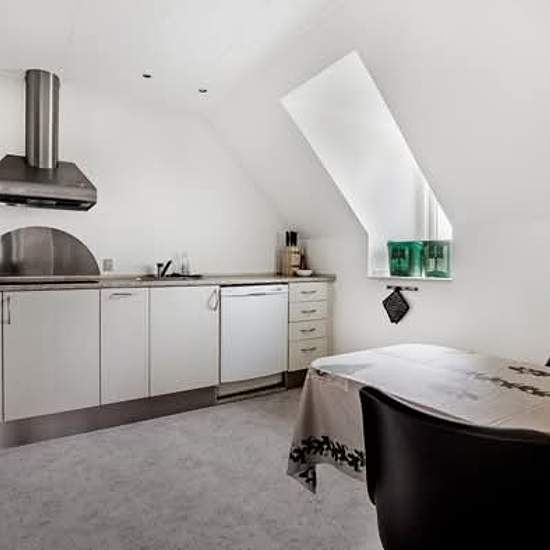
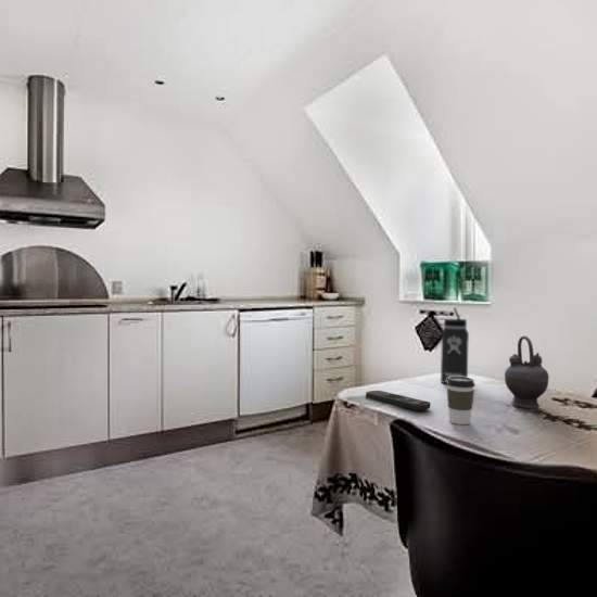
+ thermos bottle (452, 344)
+ remote control (396, 398)
+ coffee cup (459, 399)
+ teapot (524, 370)
